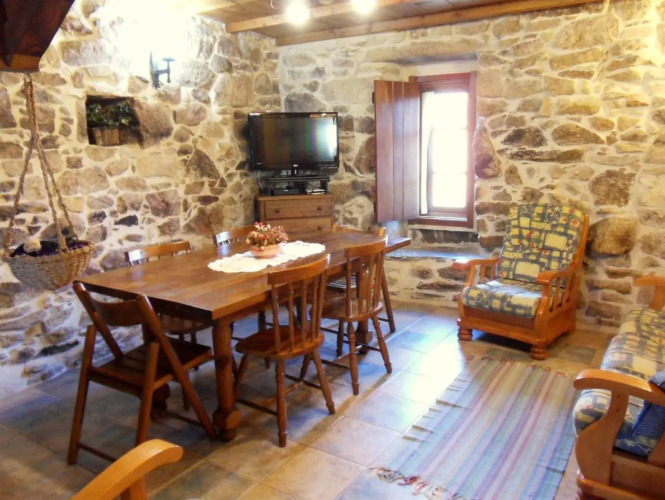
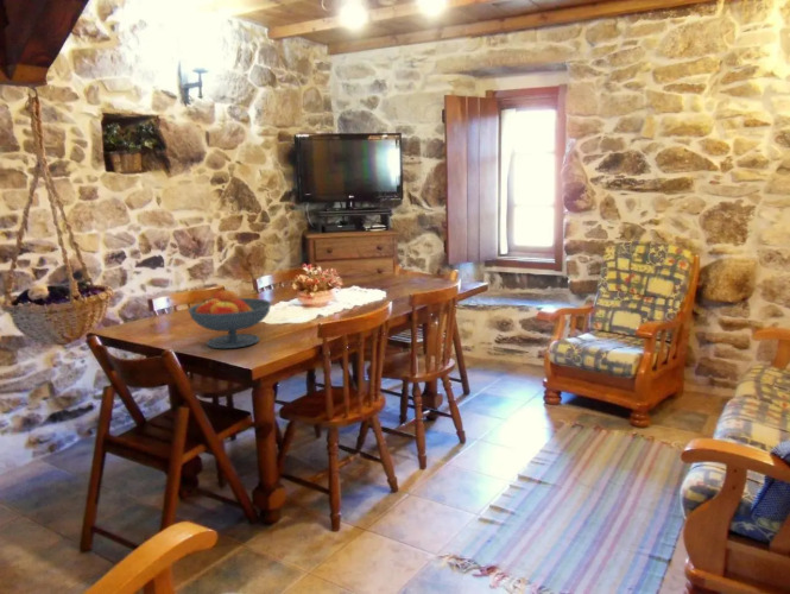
+ fruit bowl (230, 317)
